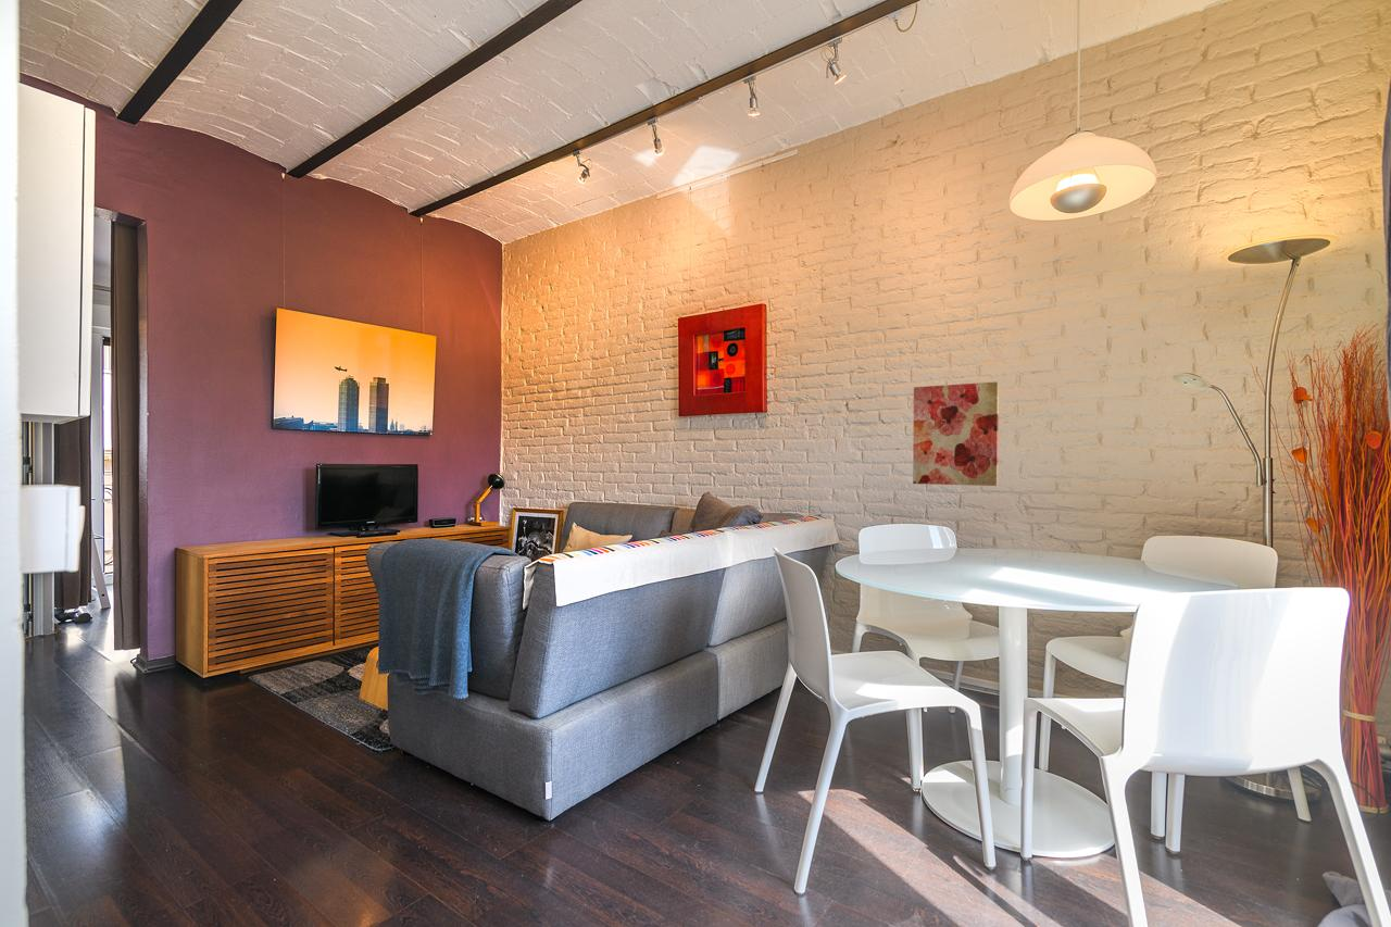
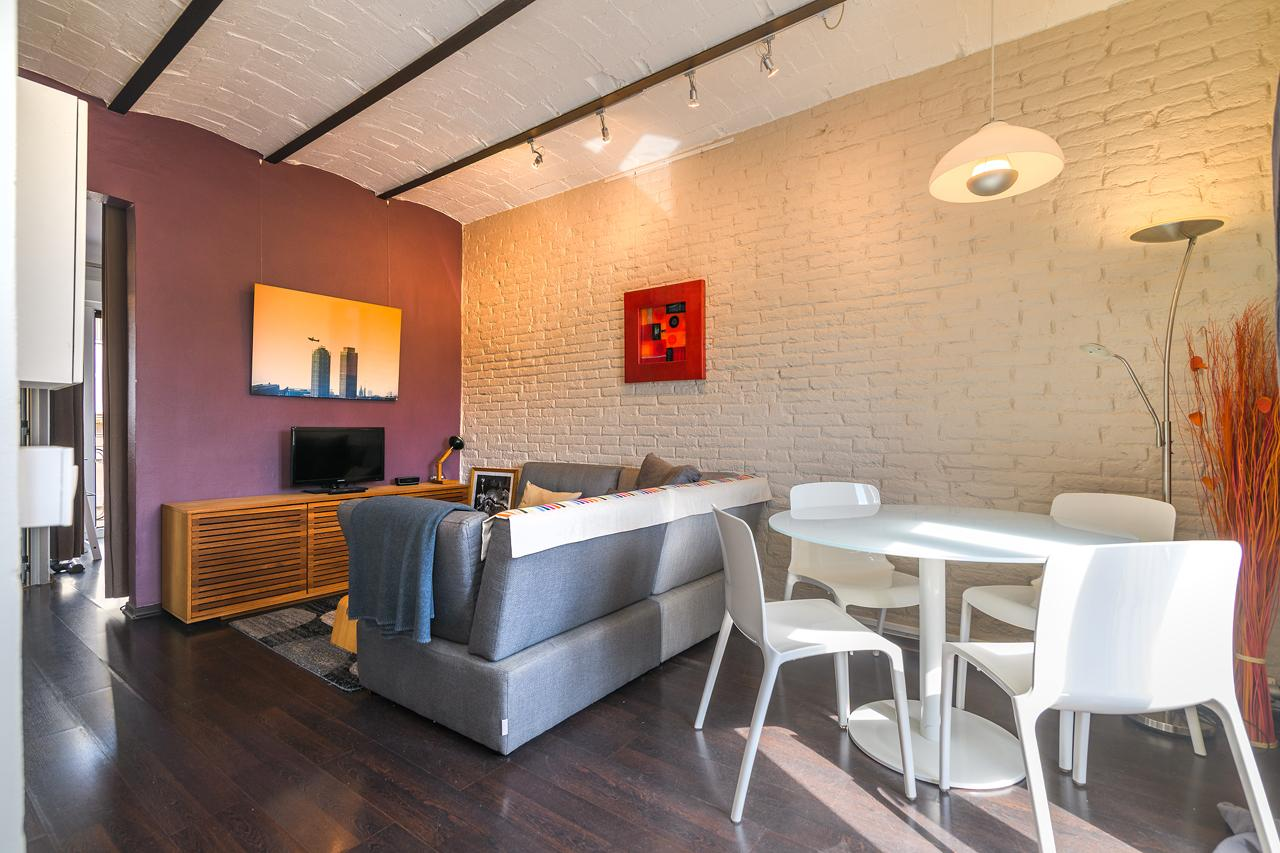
- wall art (954, 435)
